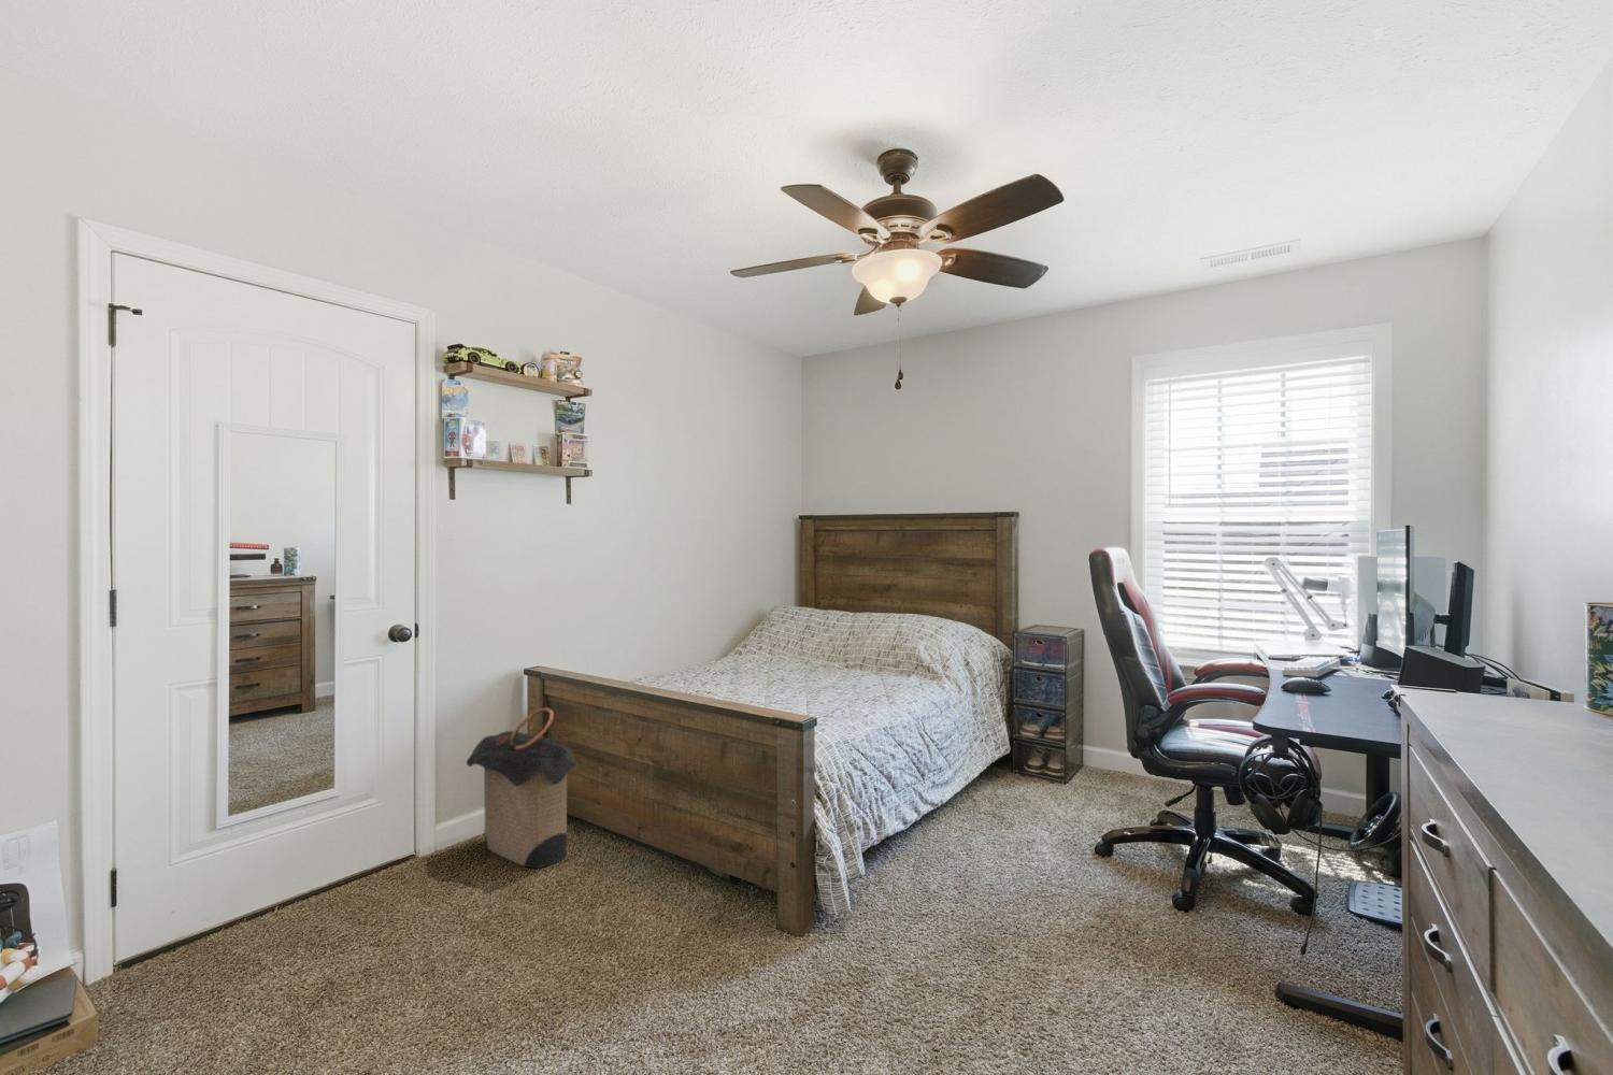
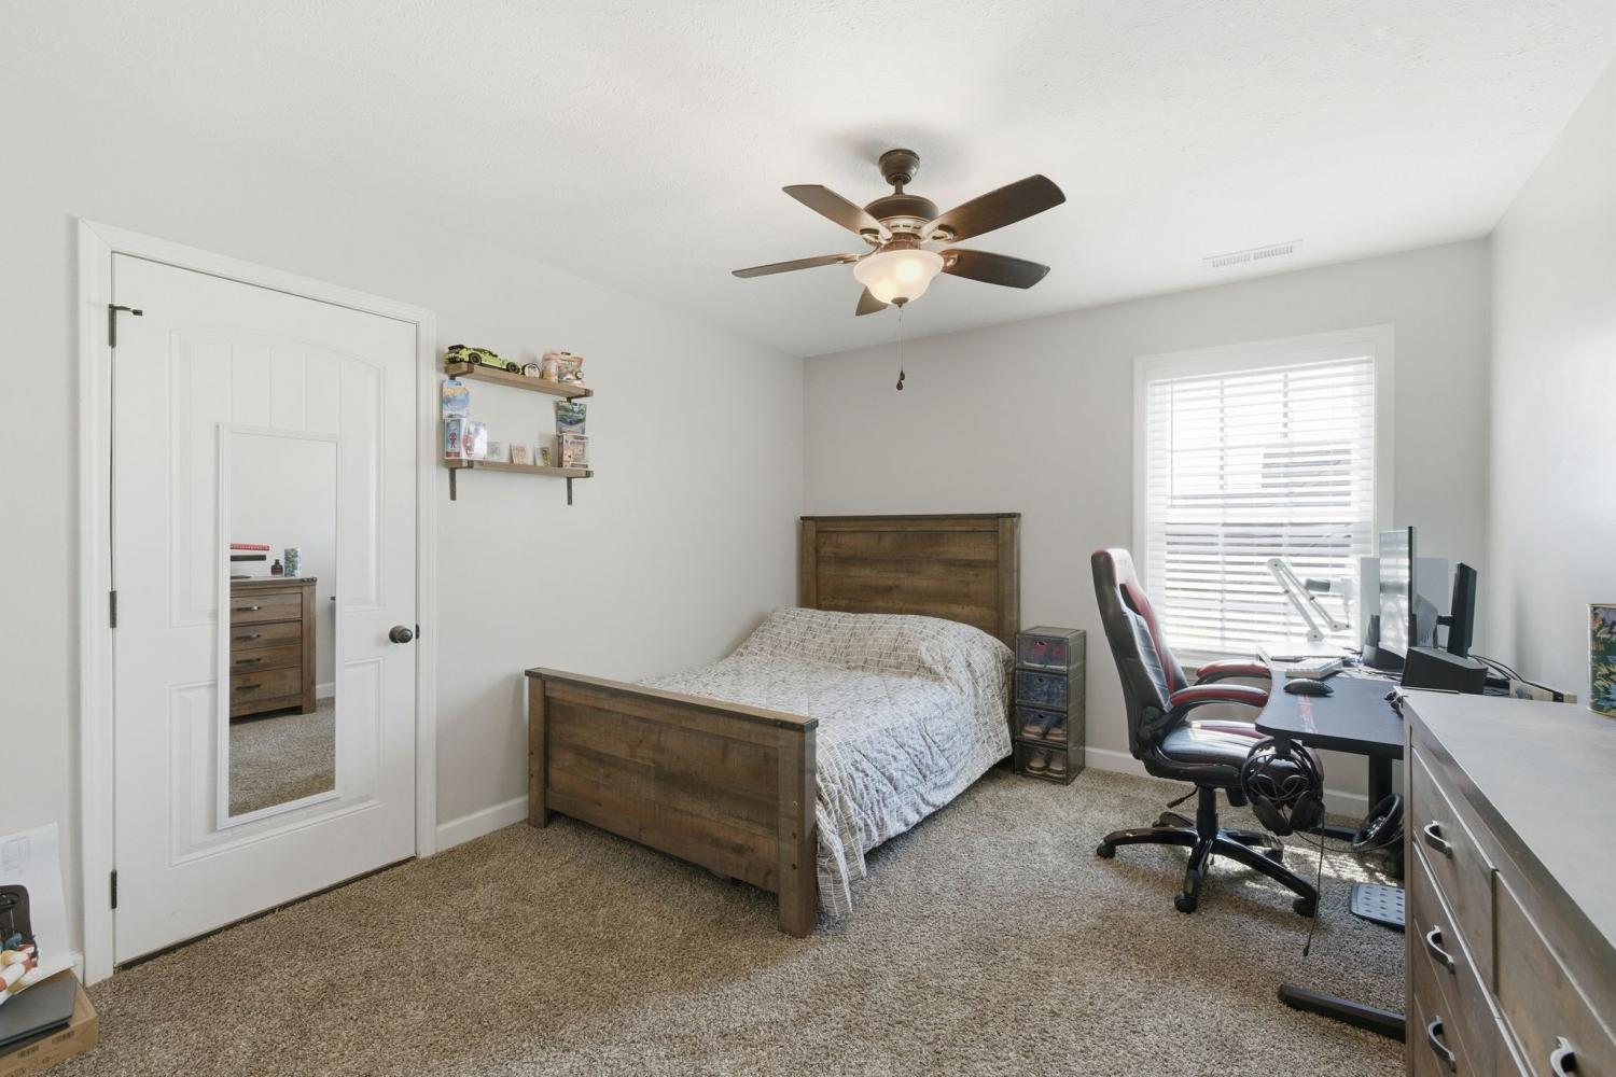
- laundry hamper (521, 780)
